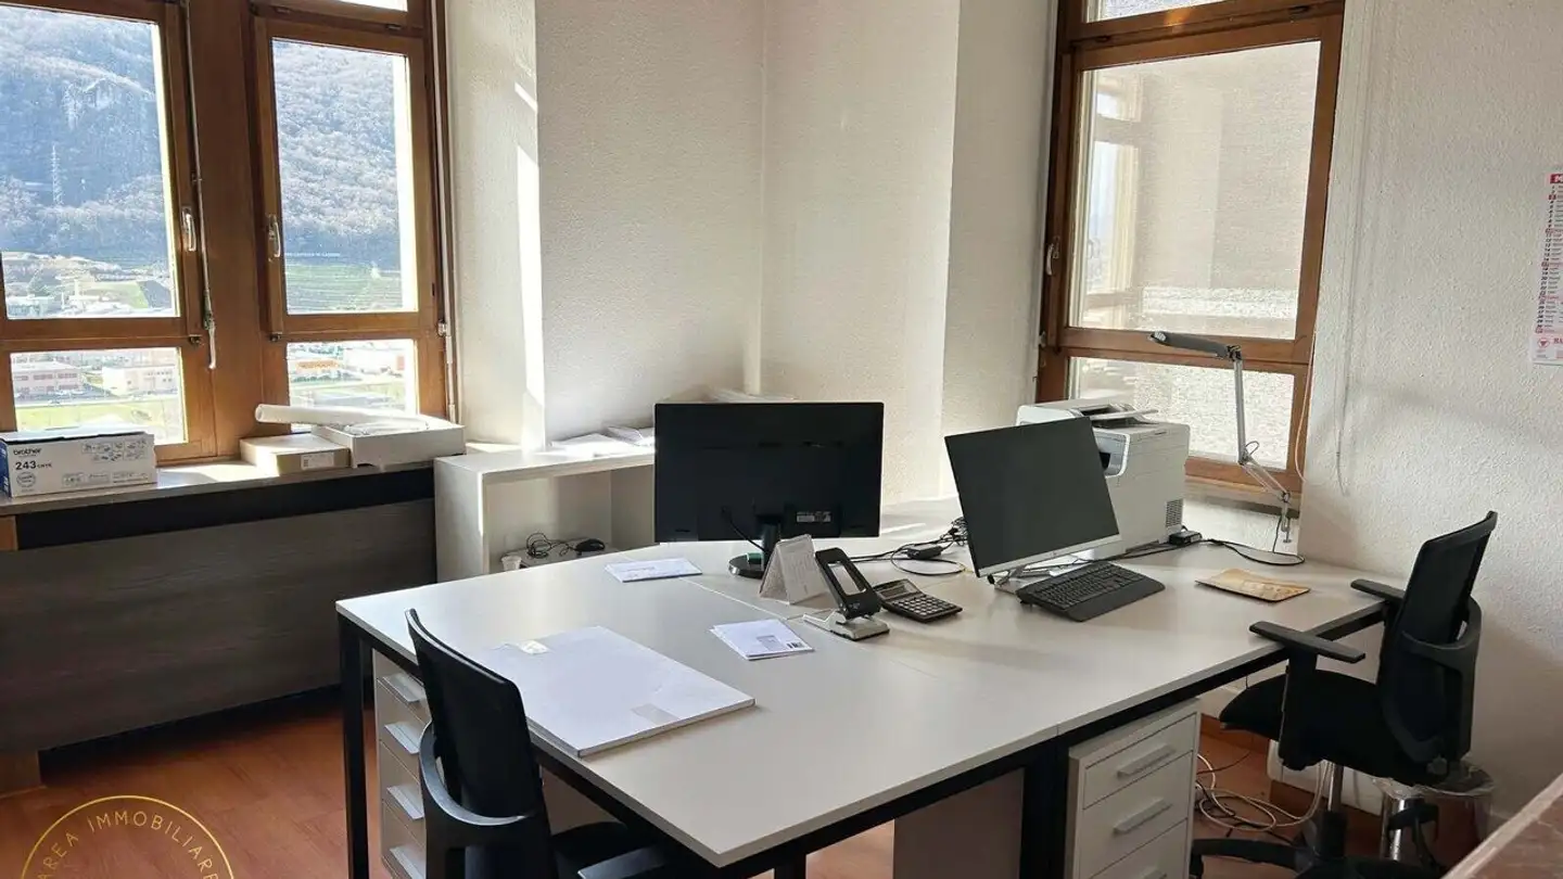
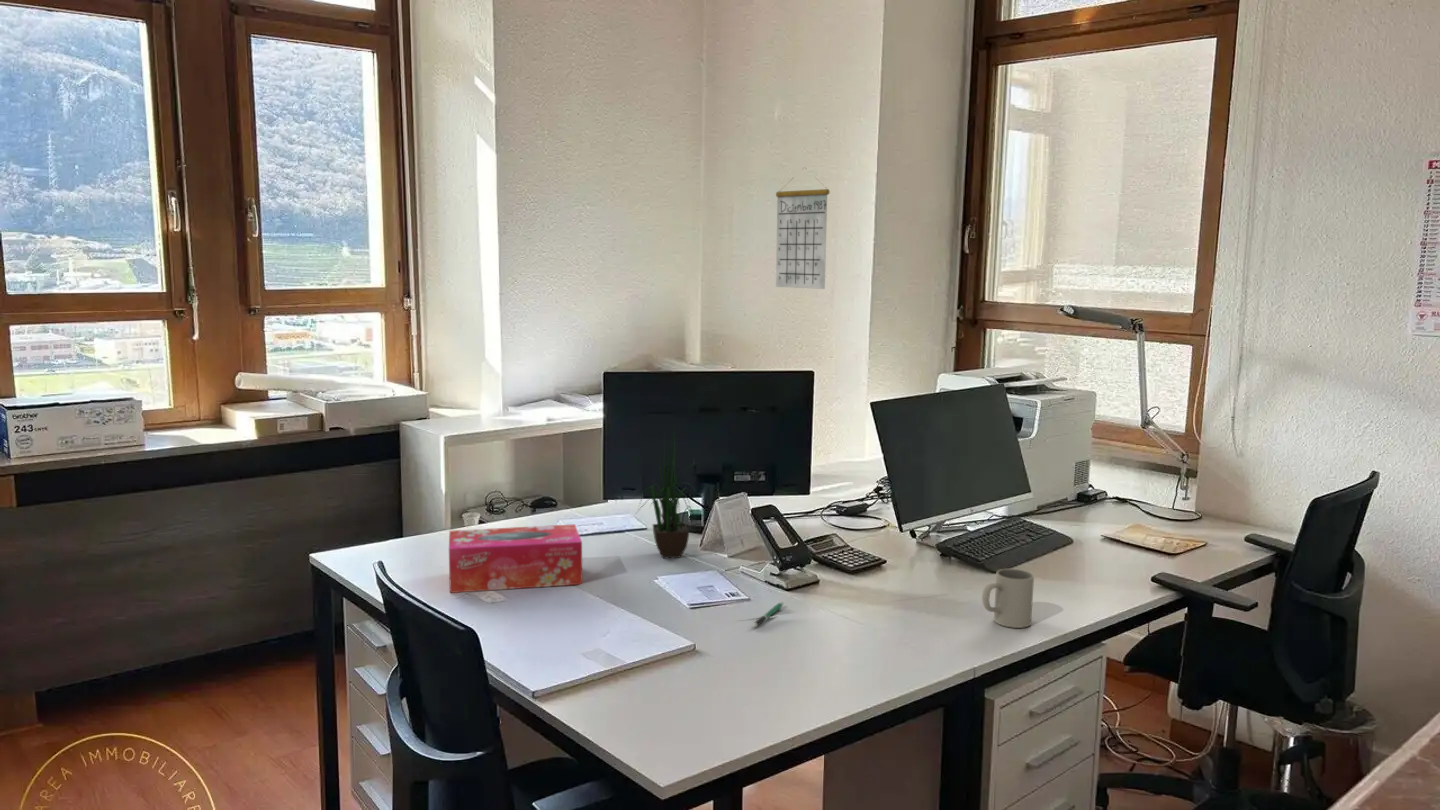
+ potted plant (666, 488)
+ calendar (801, 227)
+ mug (1005, 599)
+ tissue box (515, 557)
+ pen (767, 614)
